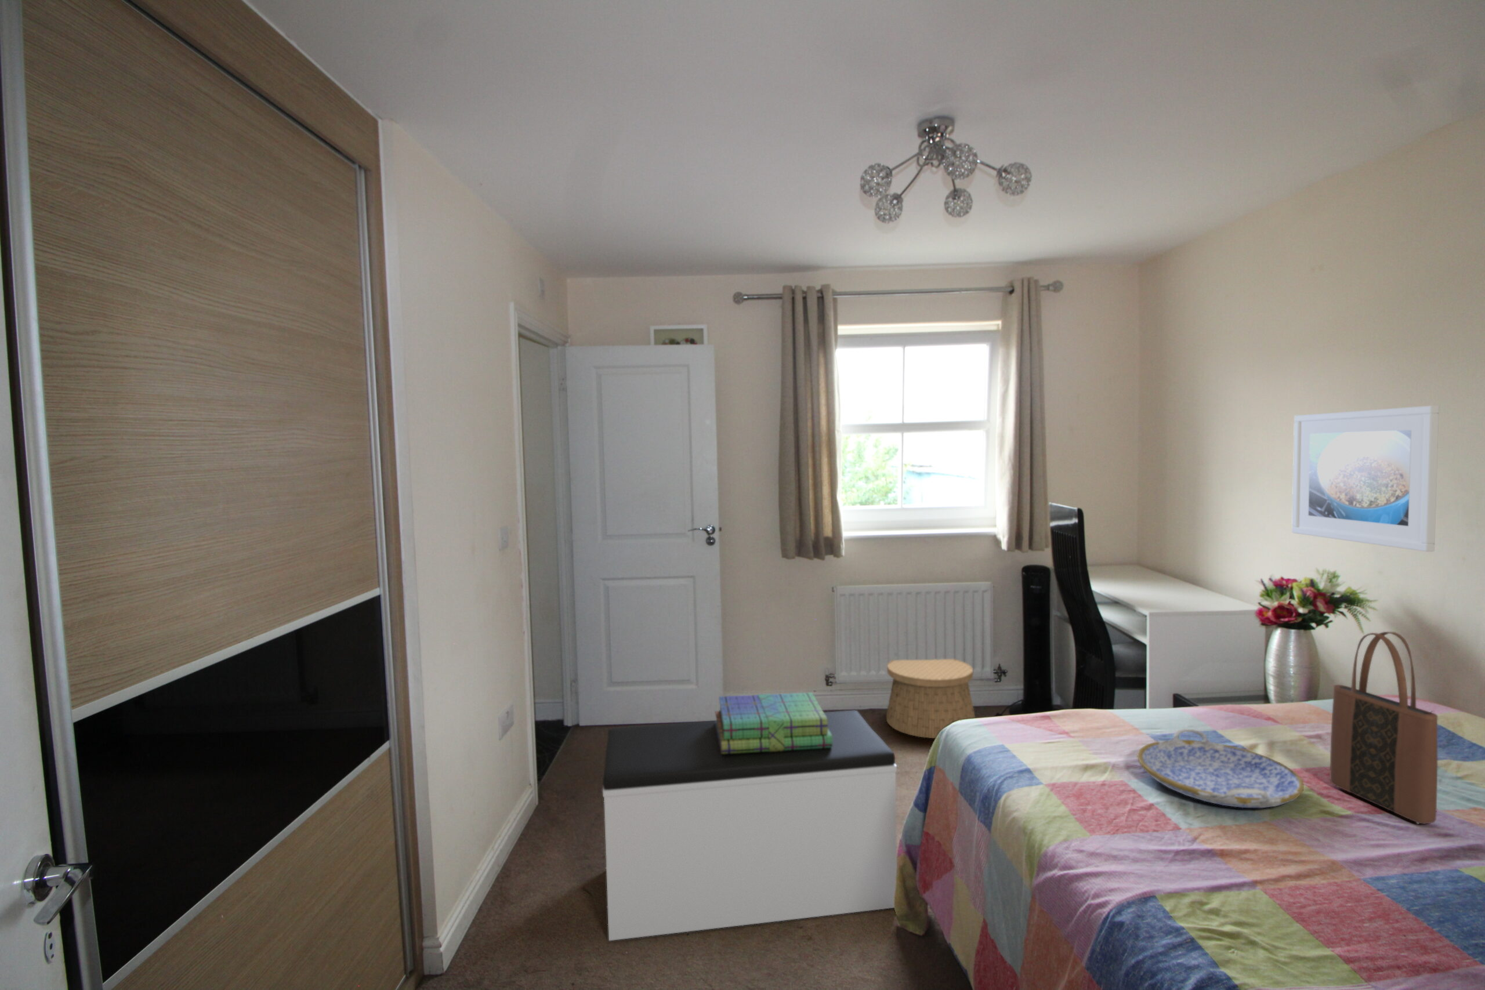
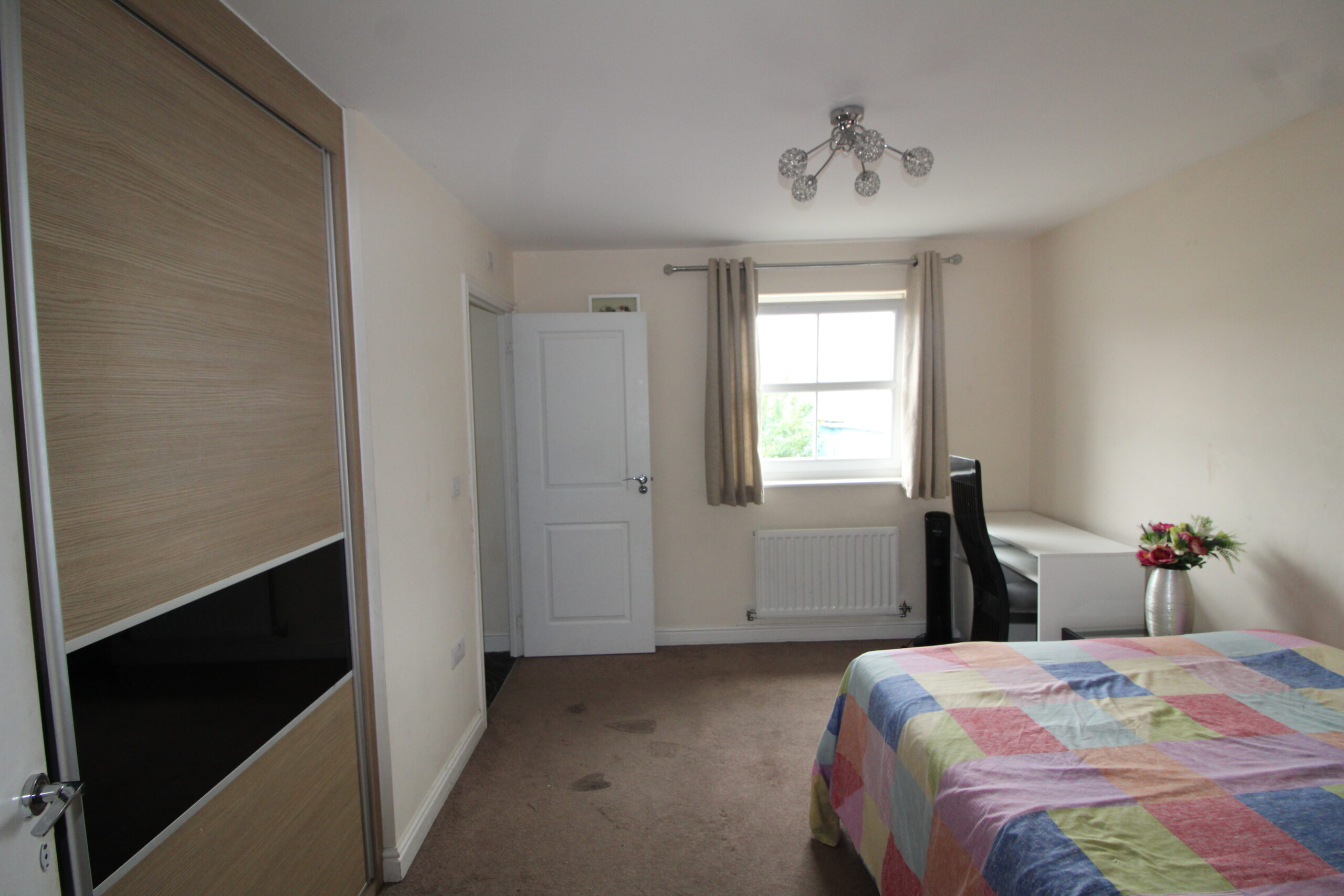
- tote bag (1382, 718)
- serving tray (1215, 770)
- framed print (1357, 476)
- bench (746, 812)
- stack of books (770, 719)
- basket (930, 694)
